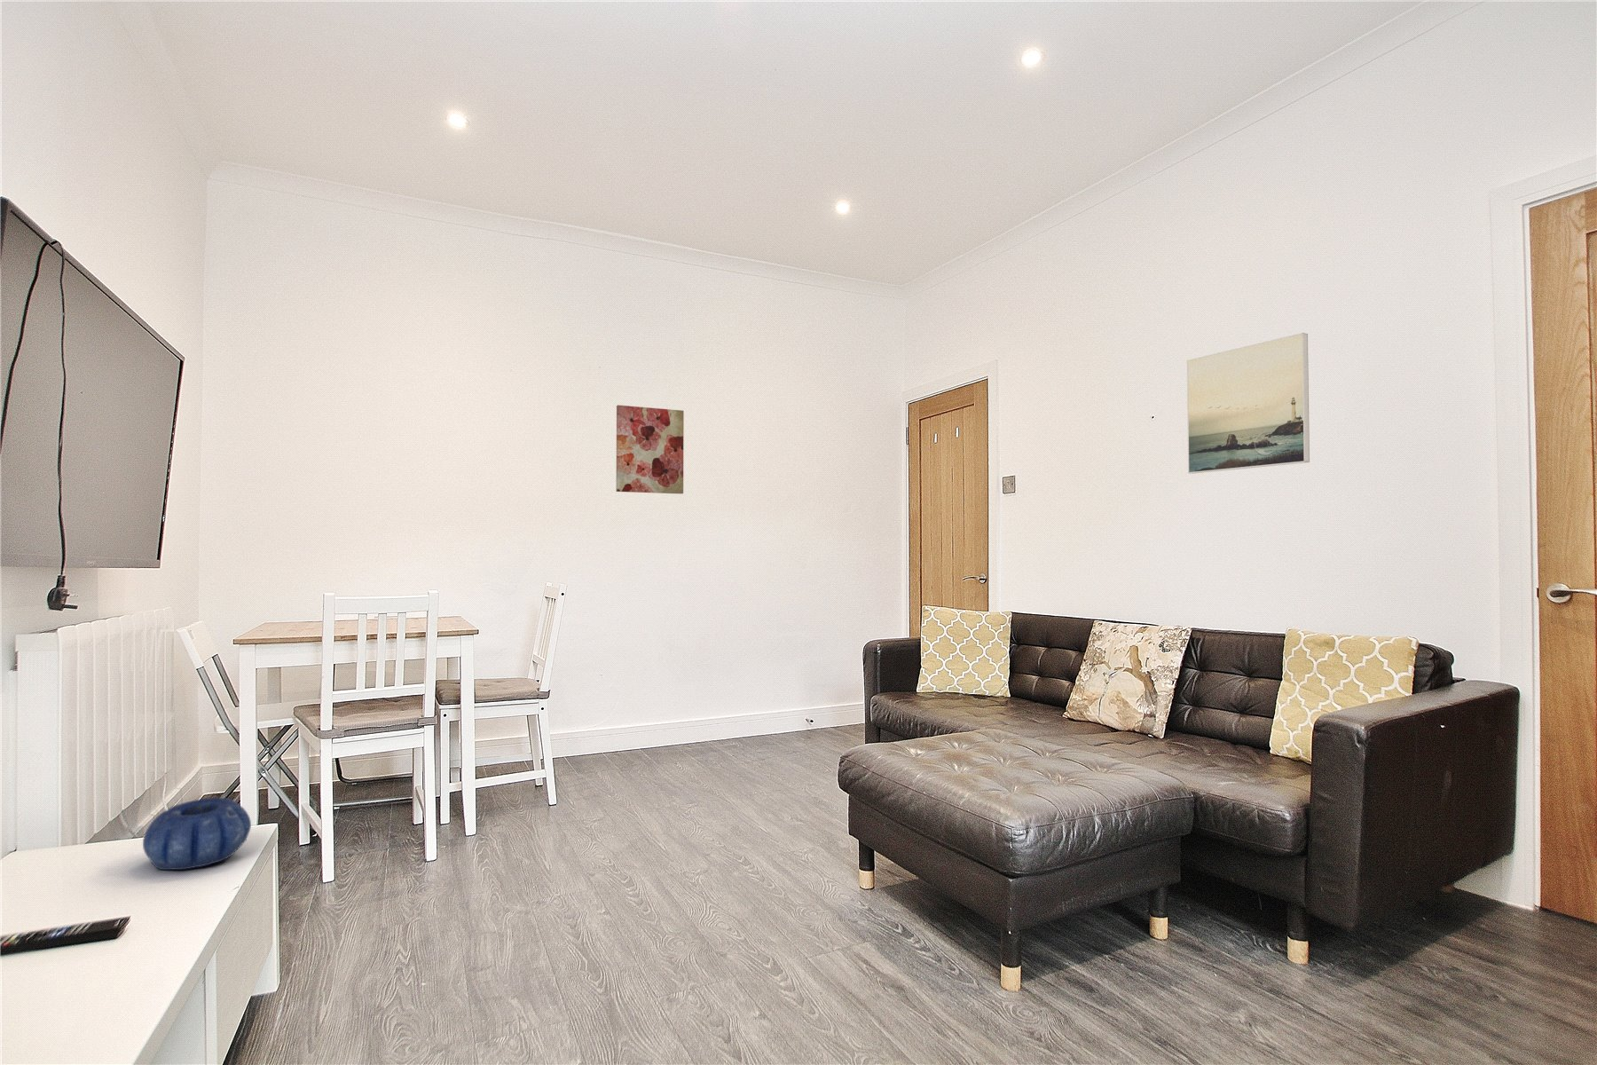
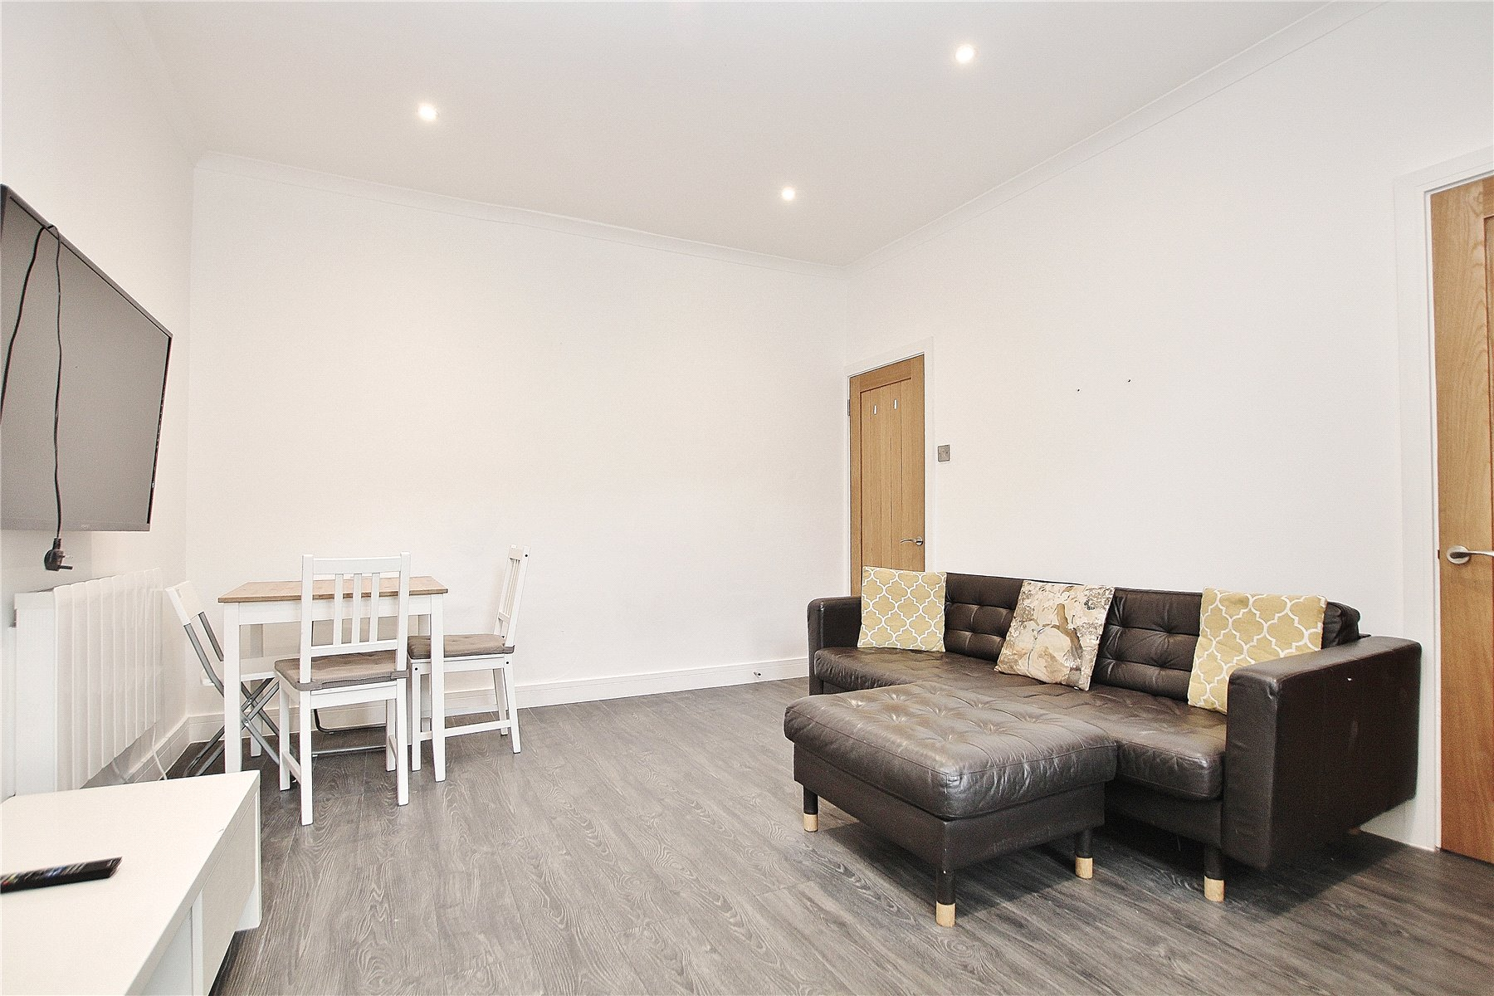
- wall art (650, 450)
- decorative bowl (198, 832)
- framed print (1244, 408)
